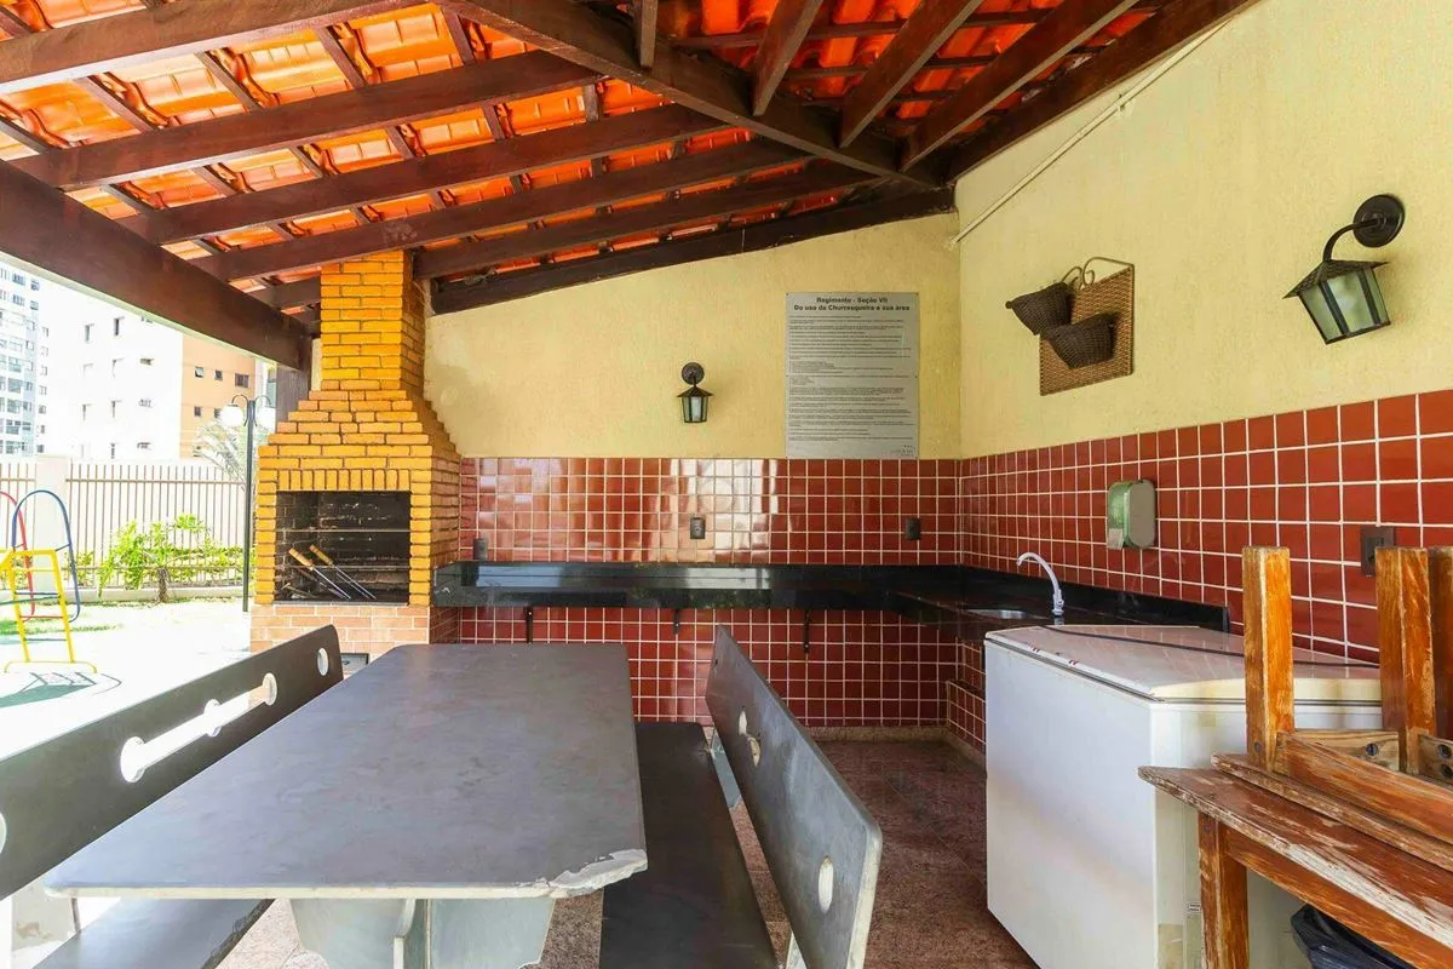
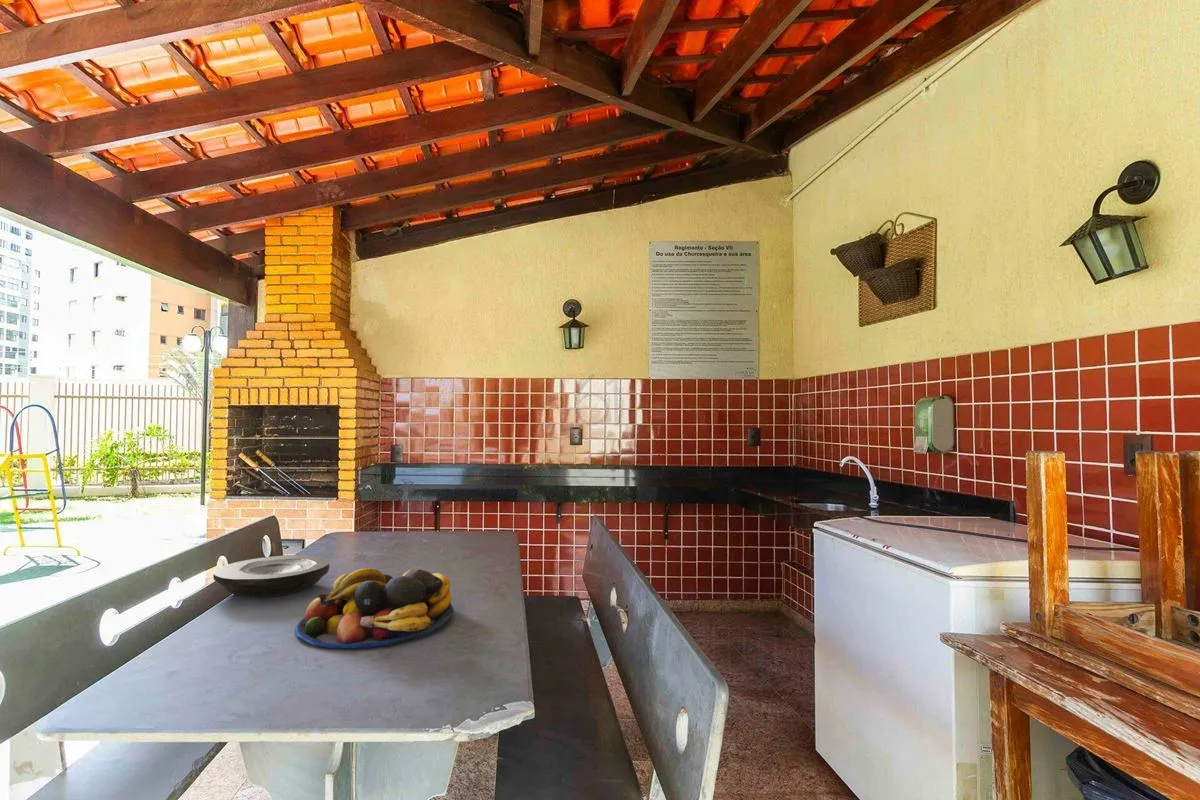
+ fruit bowl (376, 594)
+ plate (273, 577)
